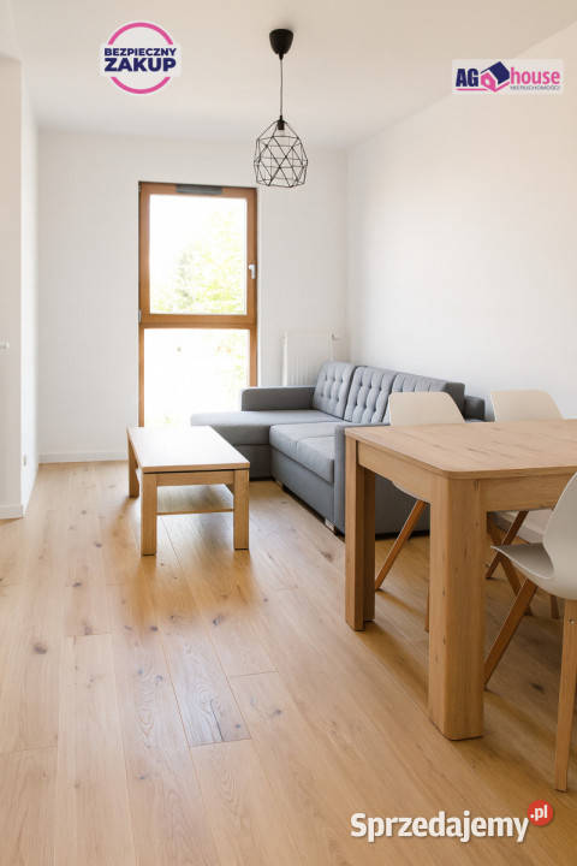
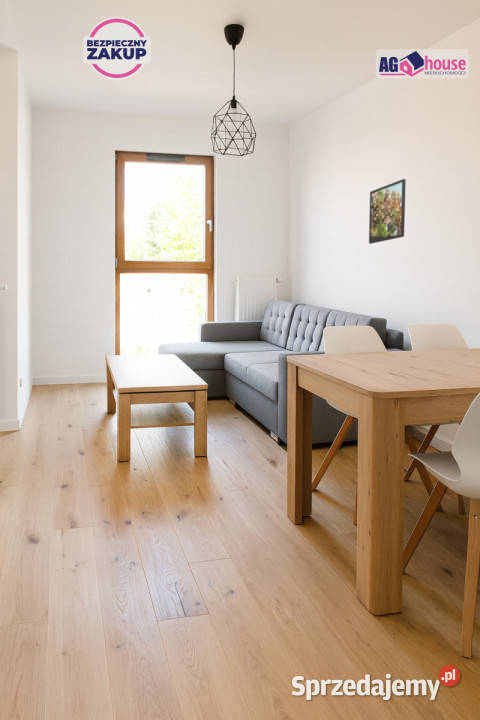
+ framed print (386, 213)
